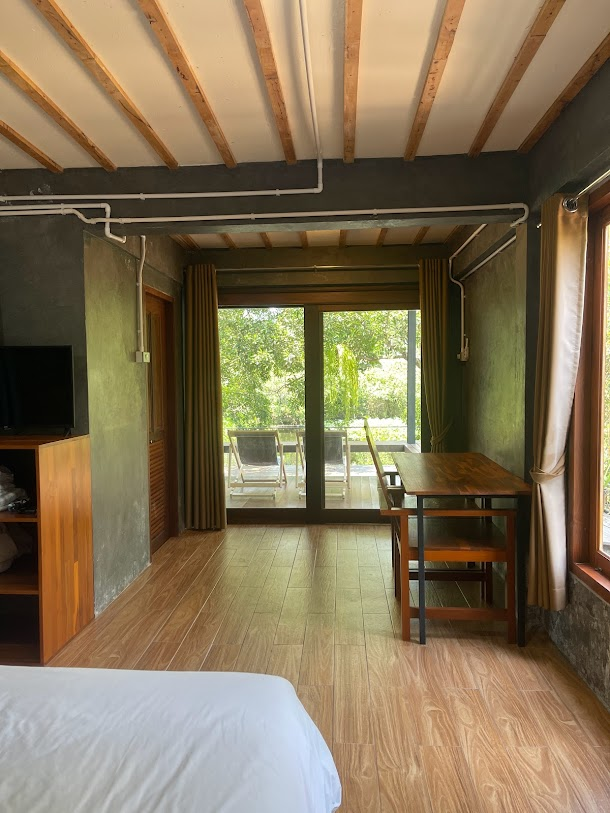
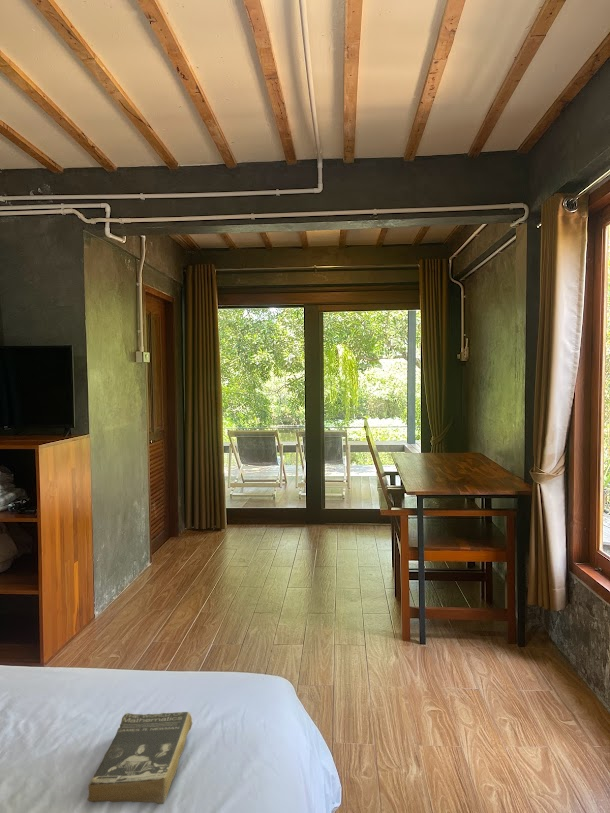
+ book (144, 753)
